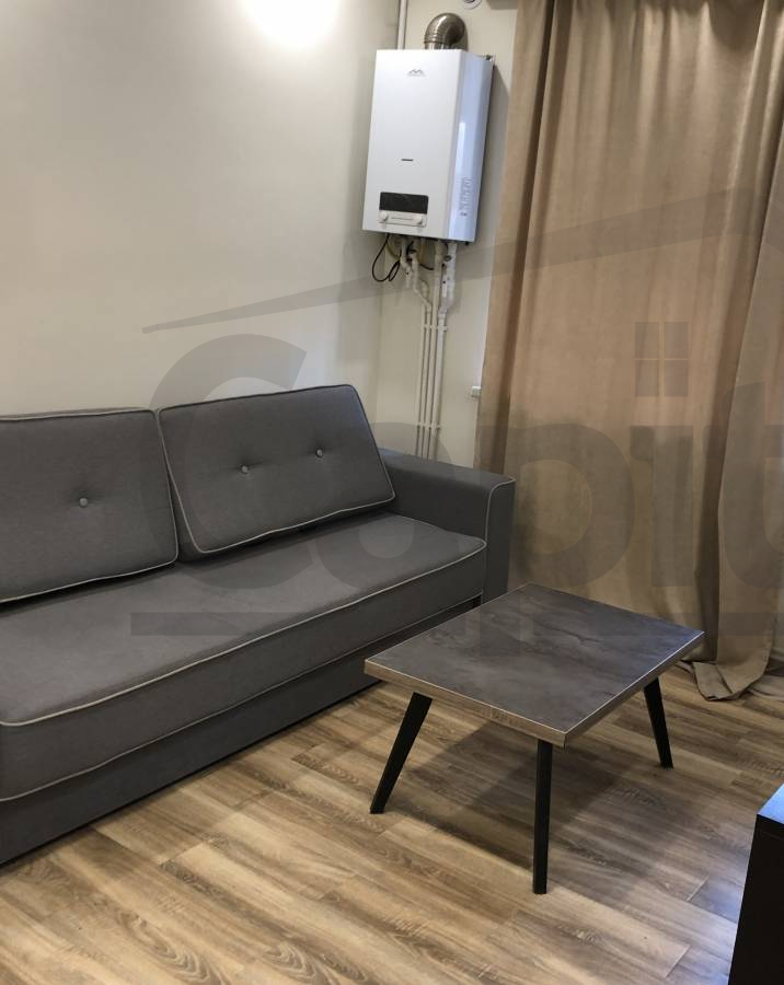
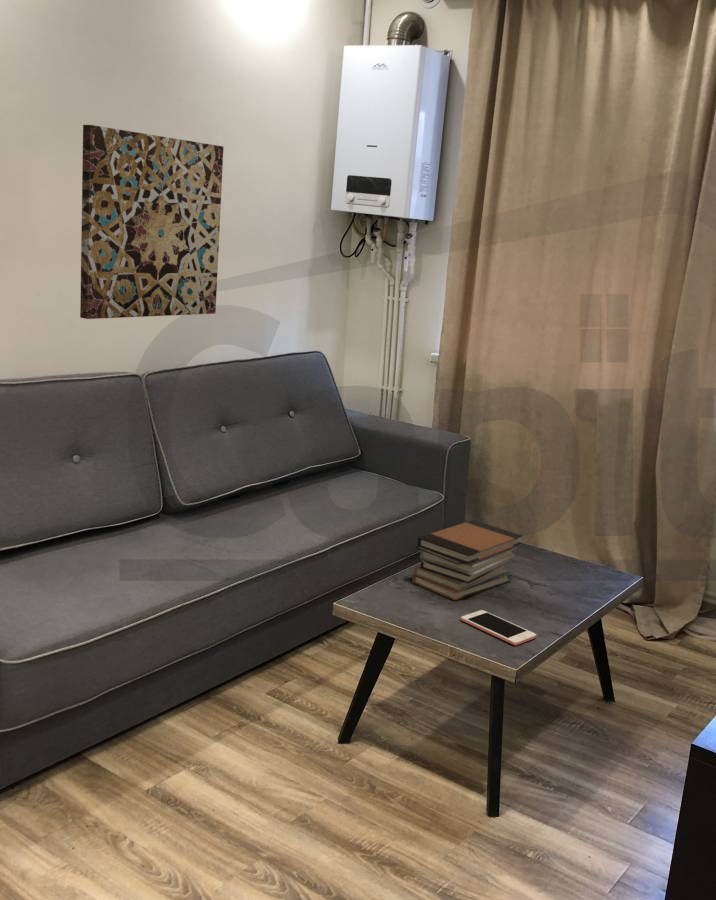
+ wall art (155, 227)
+ cell phone (497, 627)
+ book stack (467, 558)
